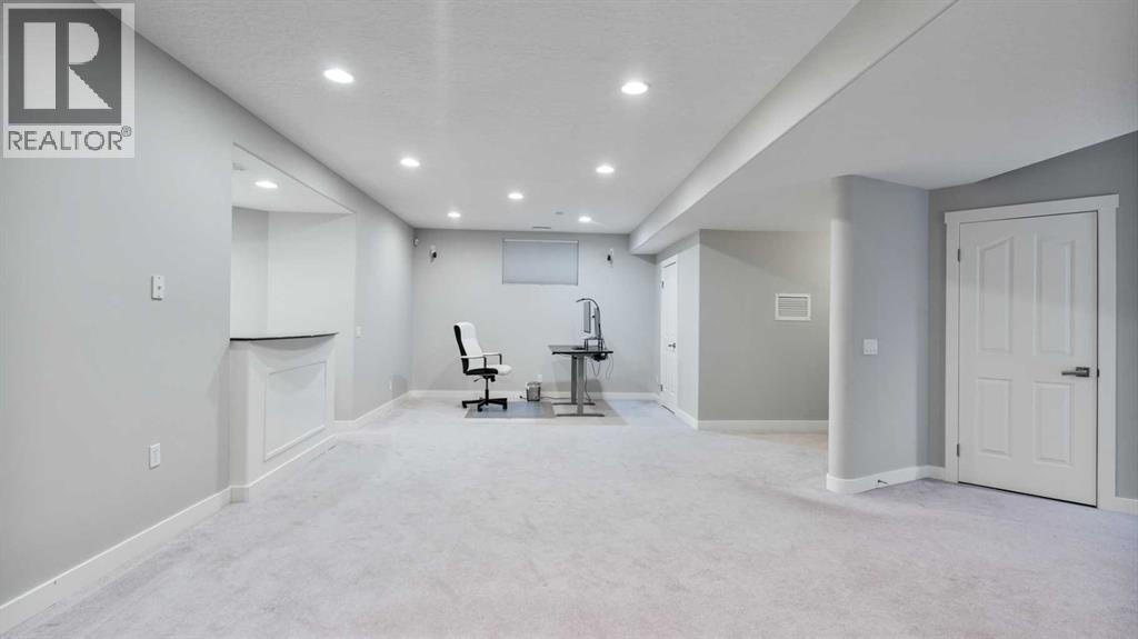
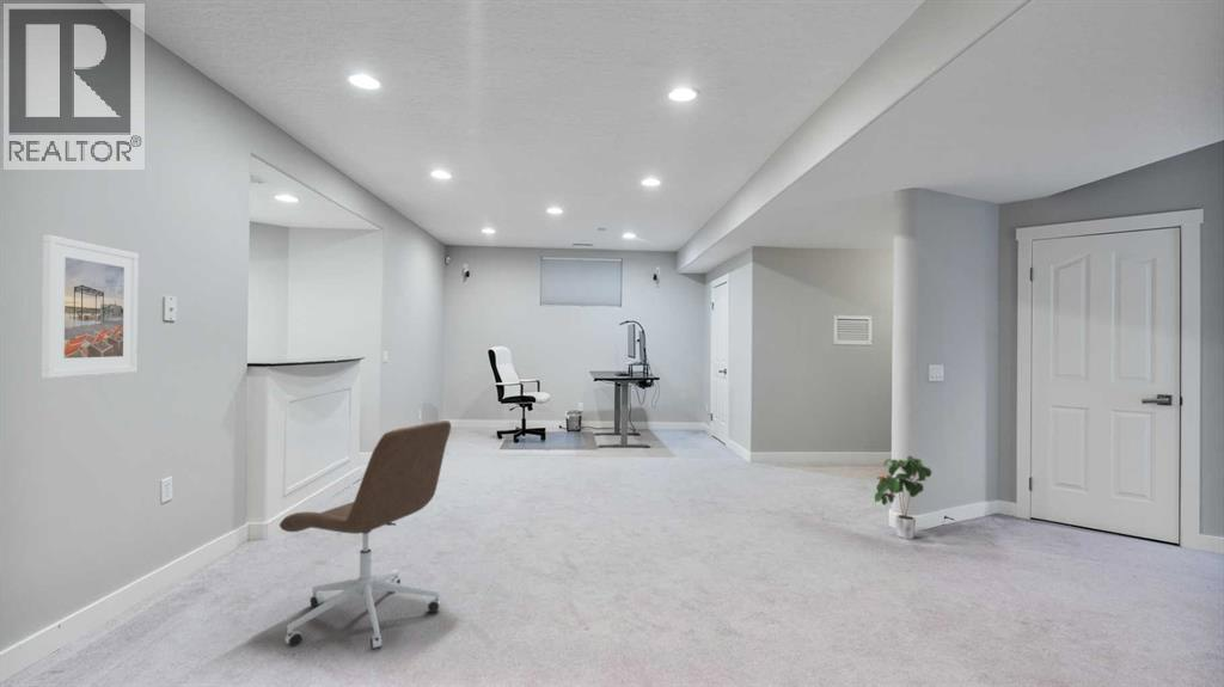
+ potted plant (902, 493)
+ office chair (366, 519)
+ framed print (93, 309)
